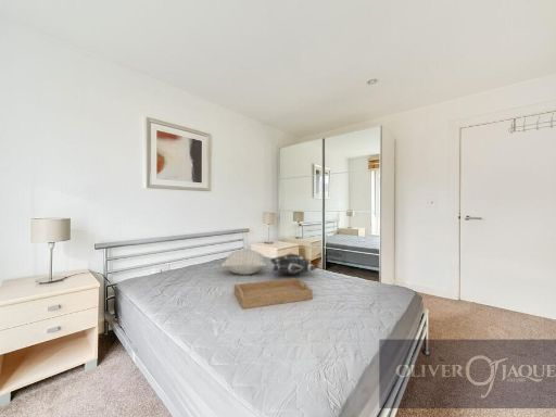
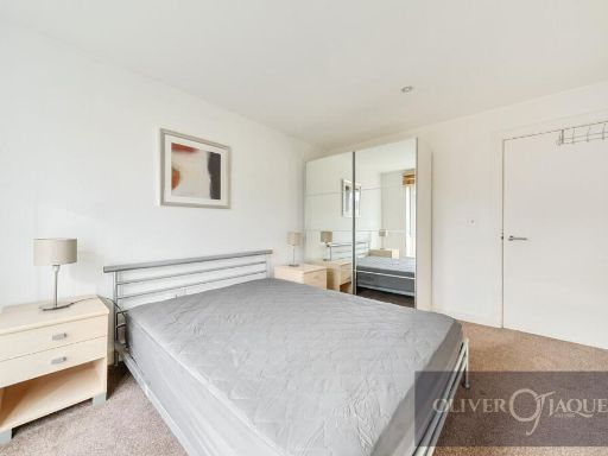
- decorative pillow (292, 263)
- serving tray (271, 290)
- pillow (244, 261)
